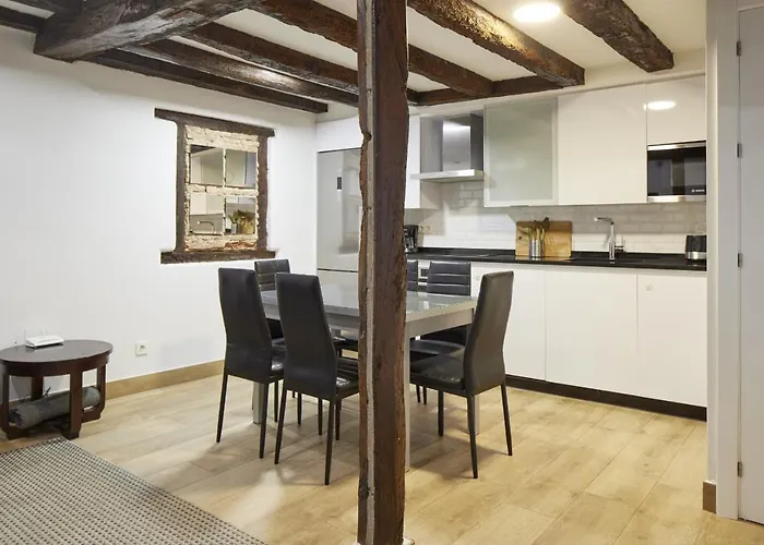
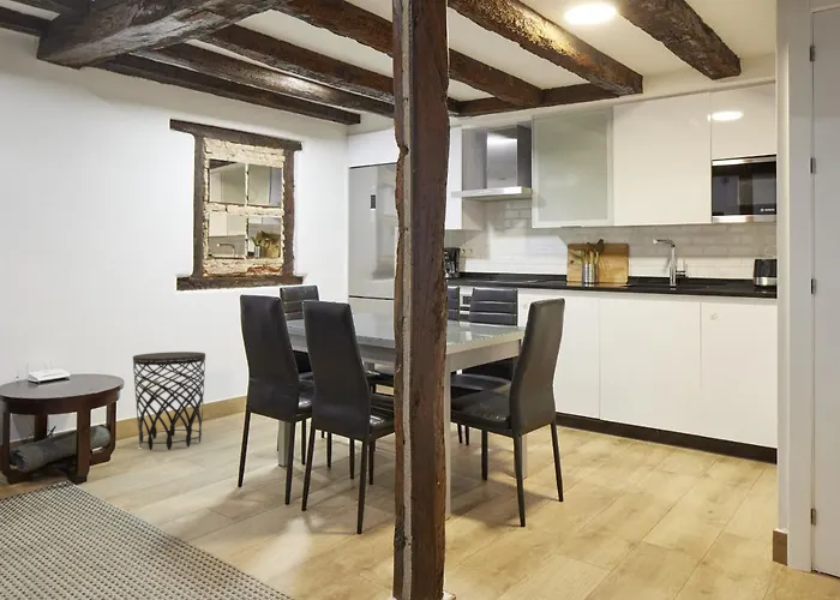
+ side table (169, 397)
